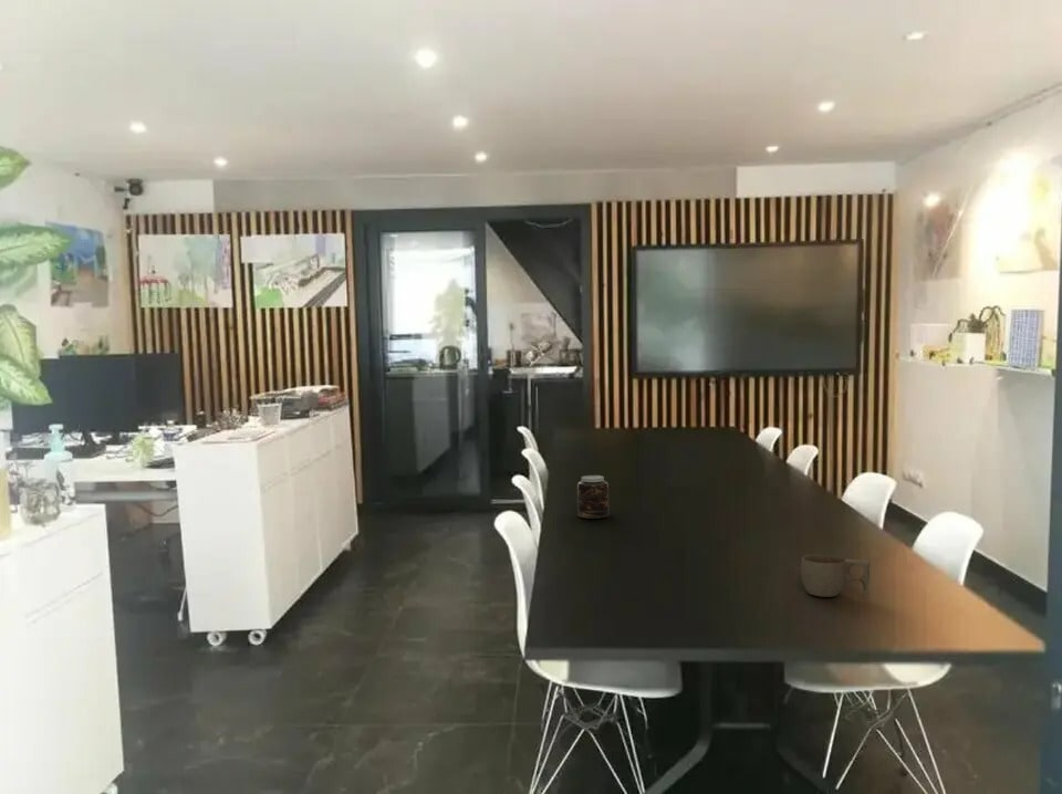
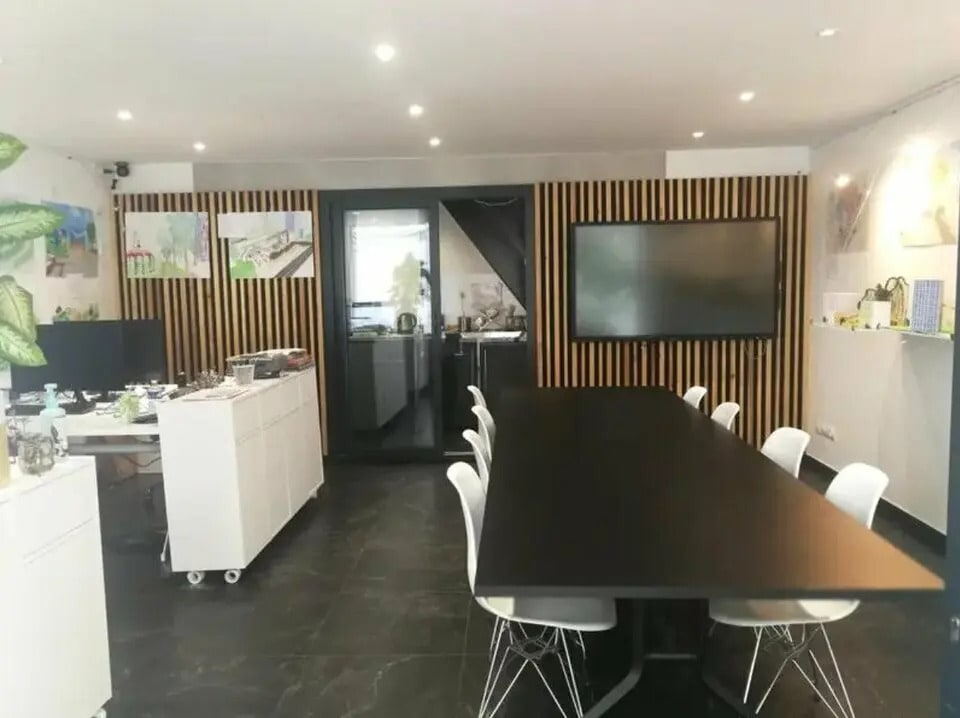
- cup (834, 577)
- jar (593, 495)
